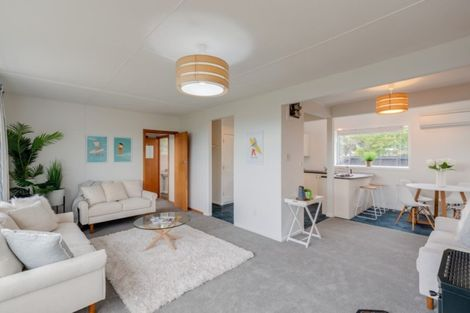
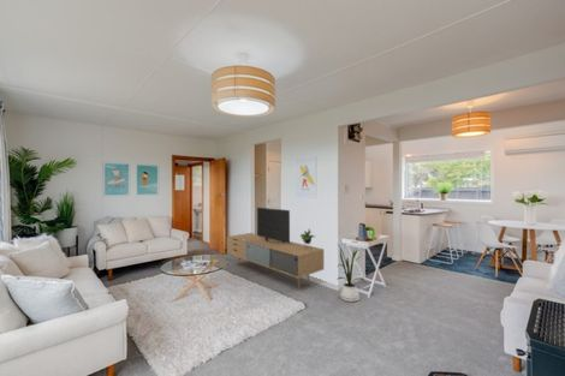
+ house plant (347, 270)
+ media console (270, 240)
